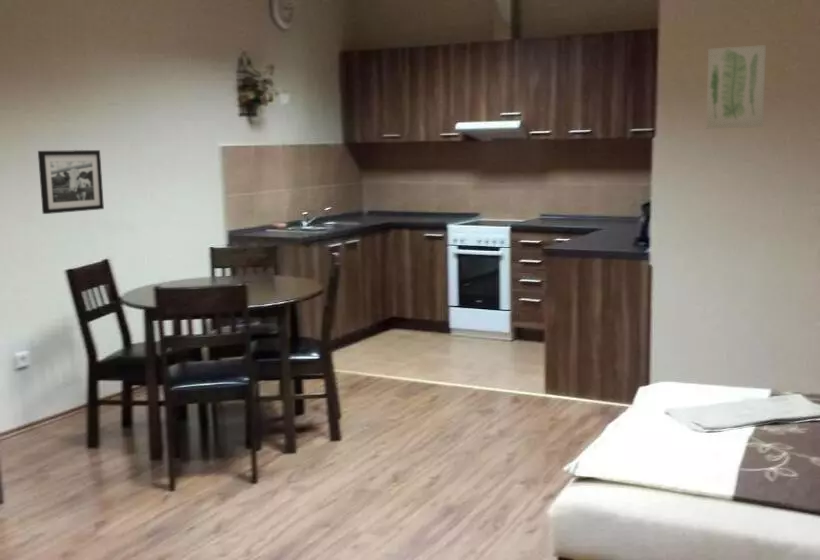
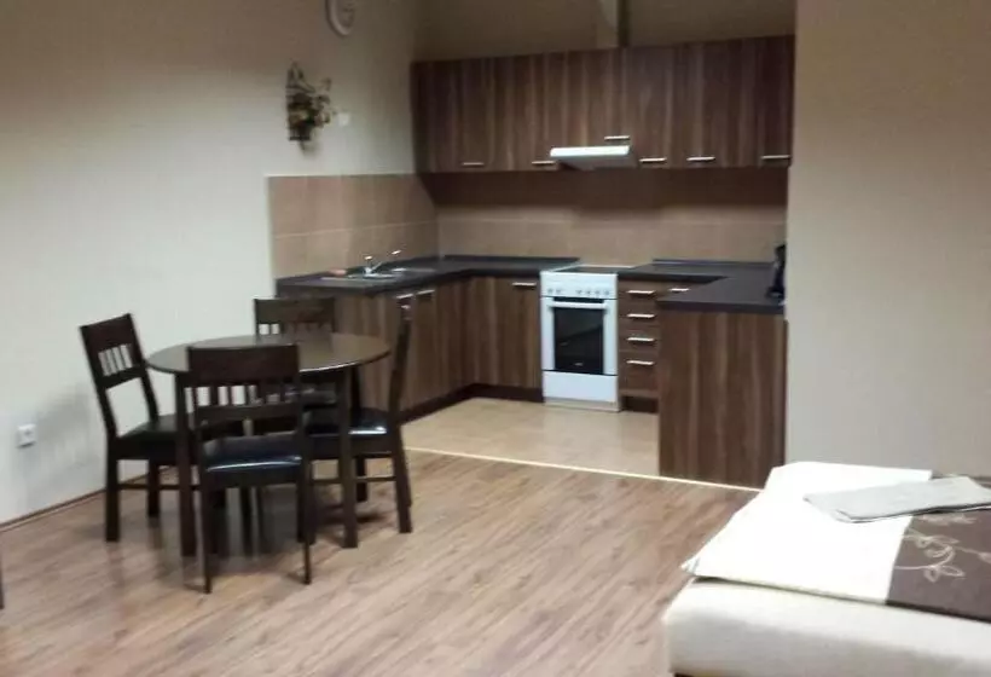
- wall art (735, 87)
- picture frame (72, 181)
